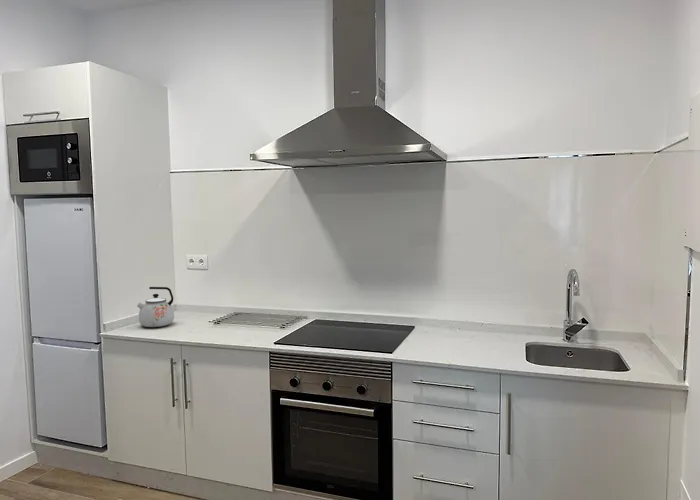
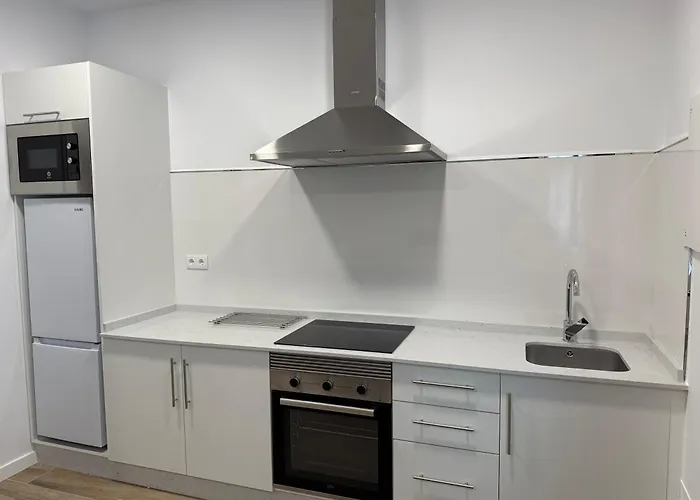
- kettle (155, 306)
